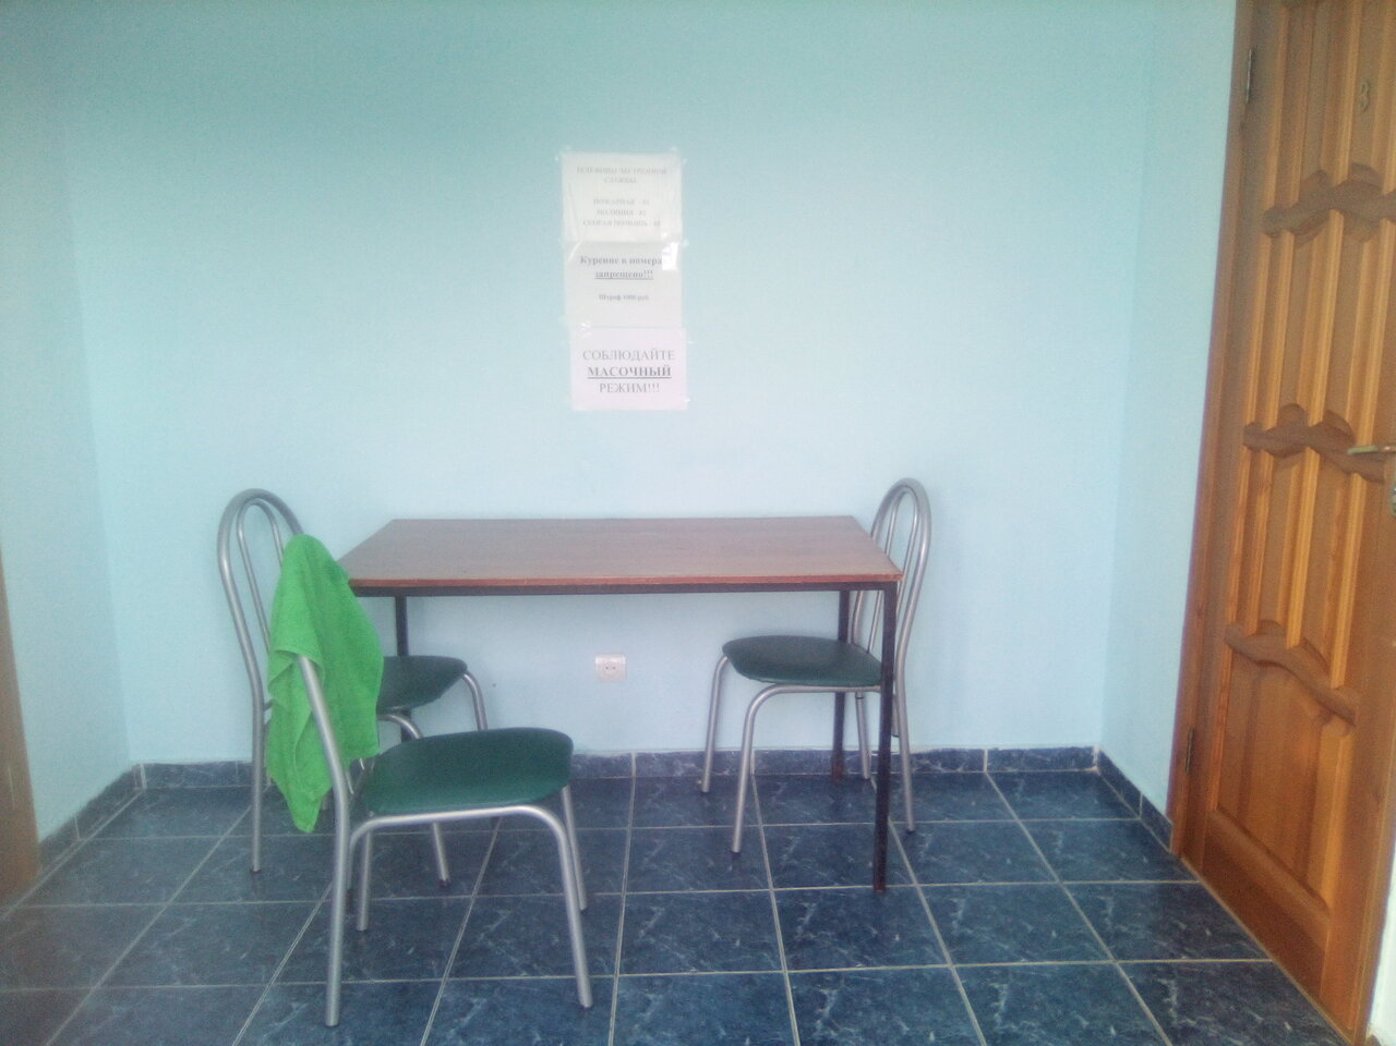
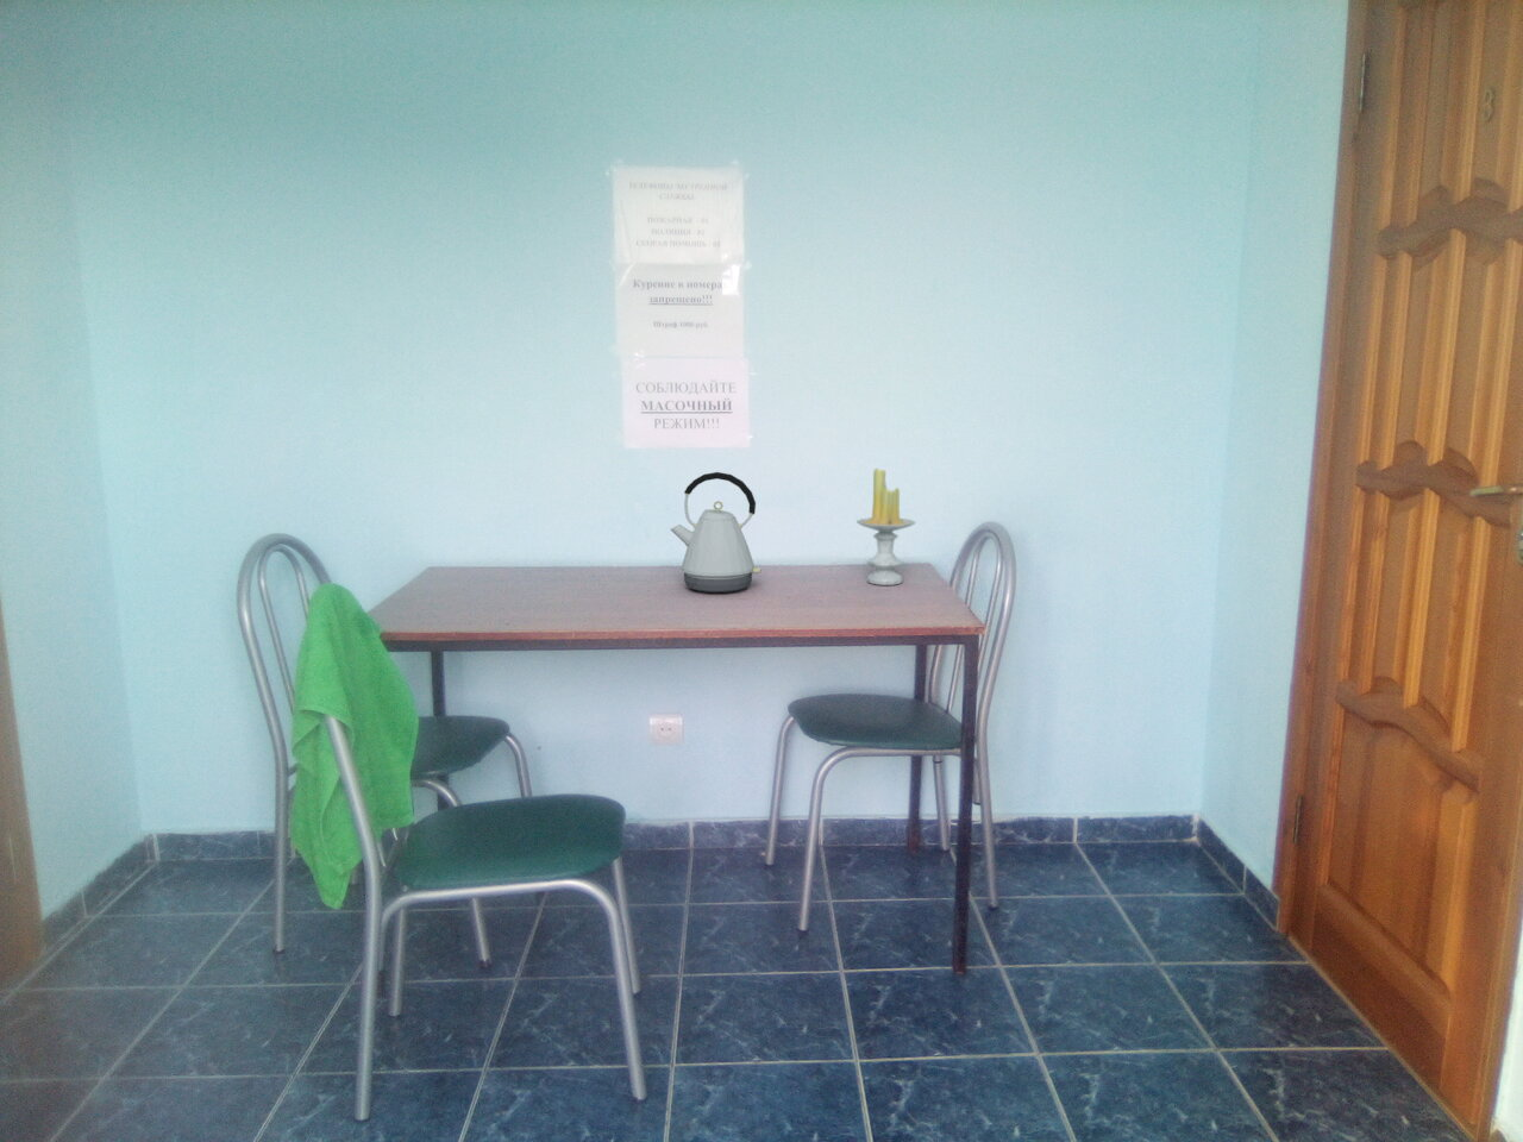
+ candle (885, 524)
+ kettle (715, 529)
